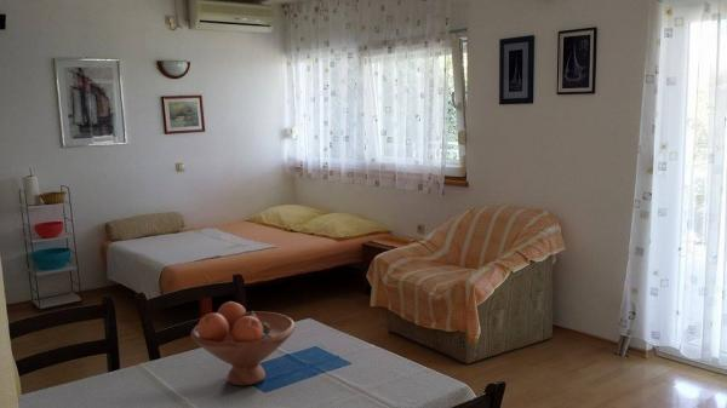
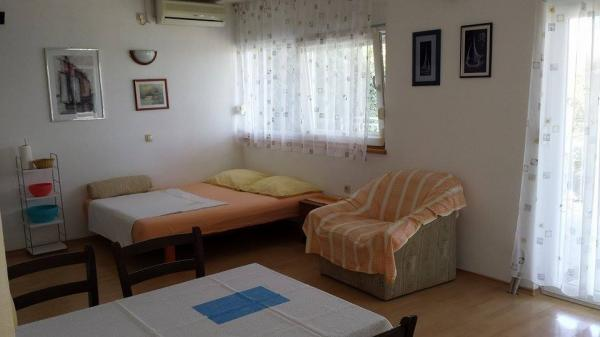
- fruit bowl (244, 343)
